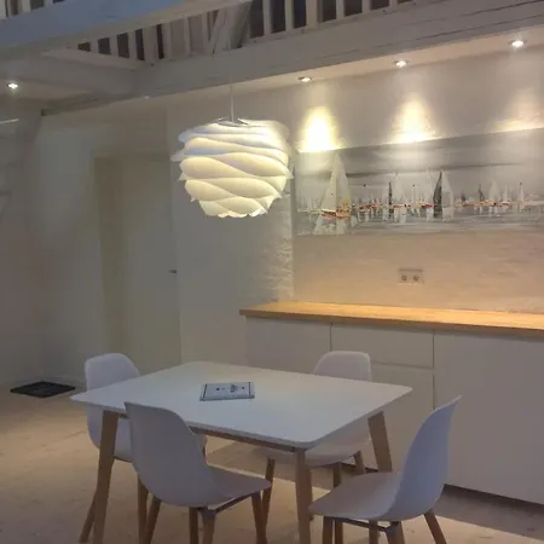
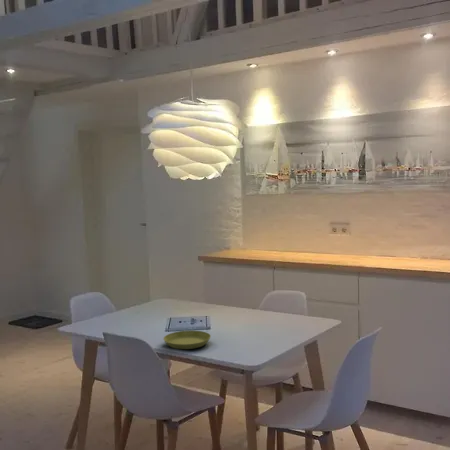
+ saucer (187, 340)
